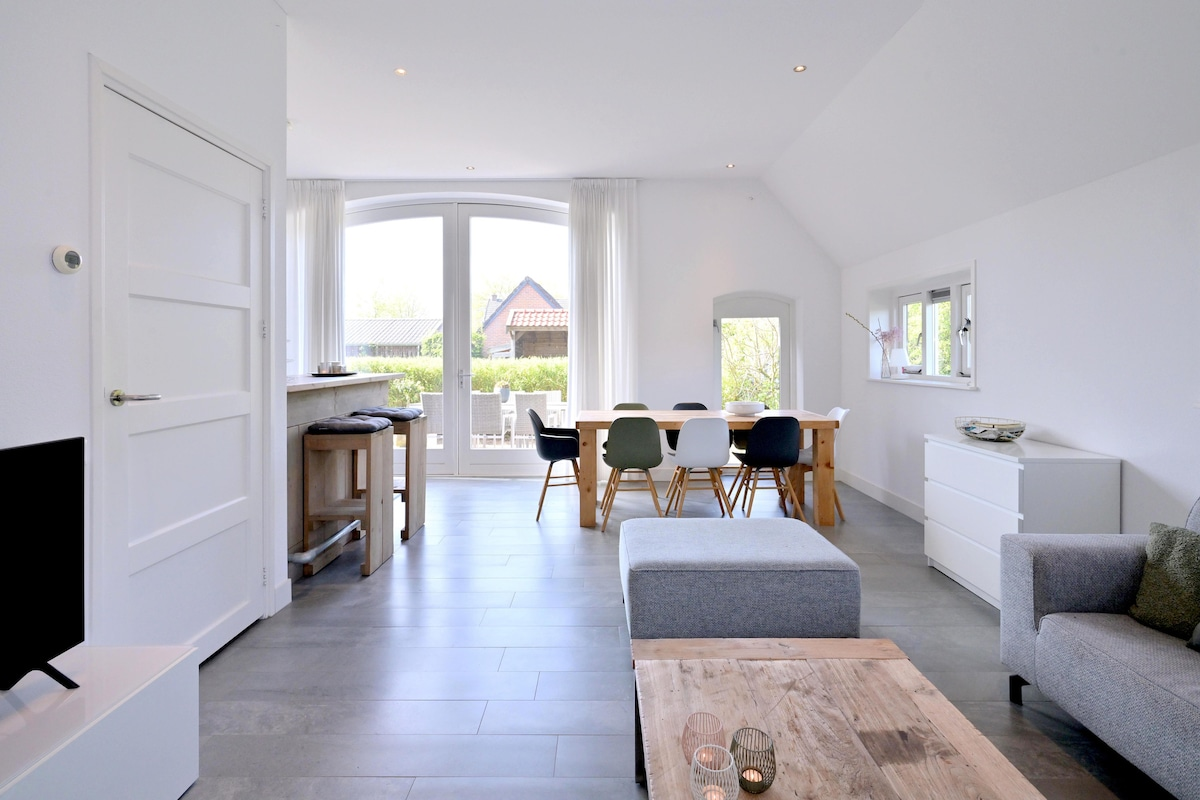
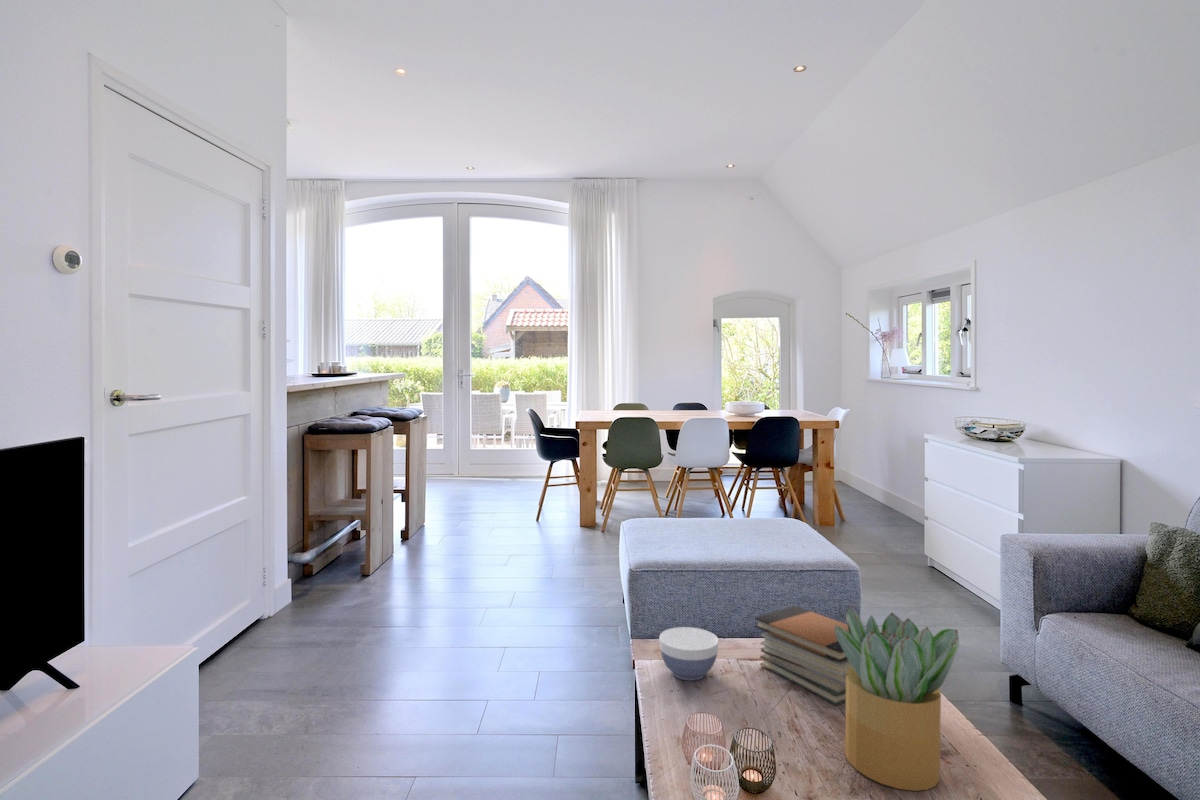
+ potted plant (897, 694)
+ bowl (688, 655)
+ book stack (816, 652)
